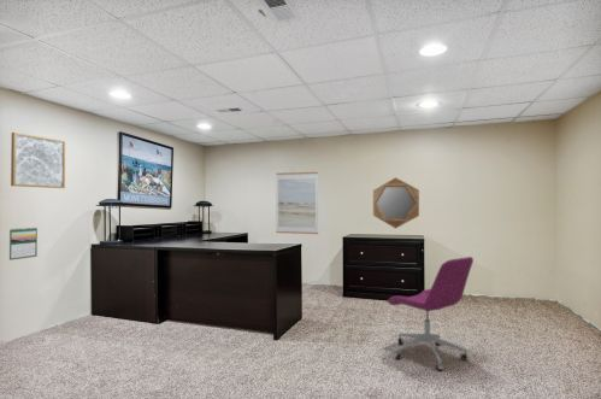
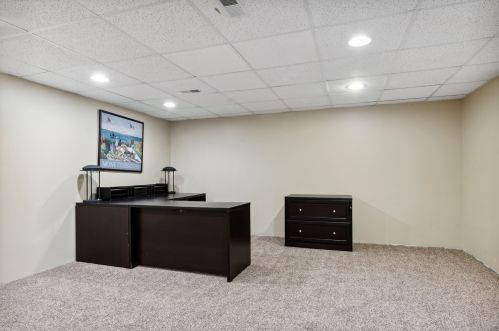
- calendar (23, 242)
- wall art (40, 162)
- office chair (428, 304)
- wall art (296, 203)
- home mirror (395, 203)
